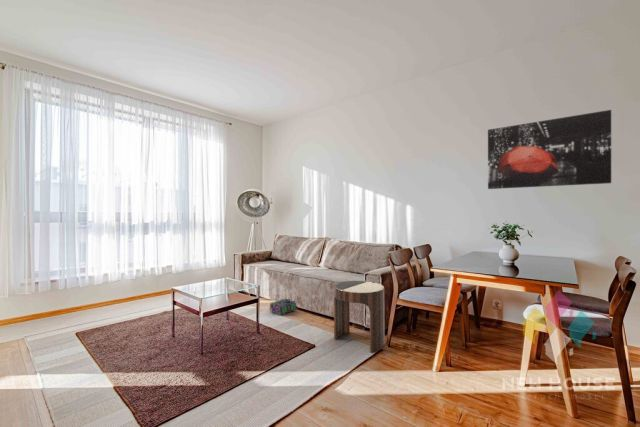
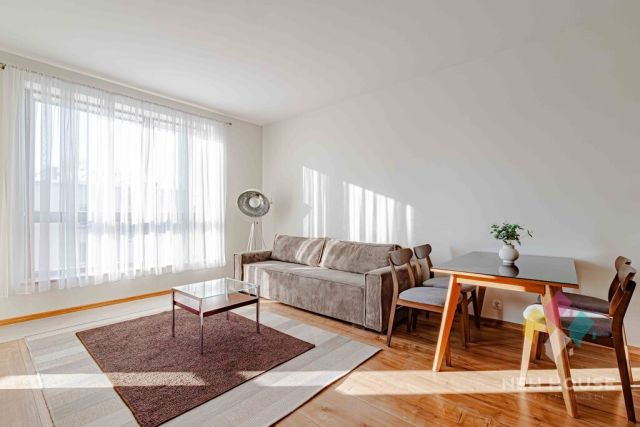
- side table (348, 313)
- backpack (283, 304)
- wall art (543, 153)
